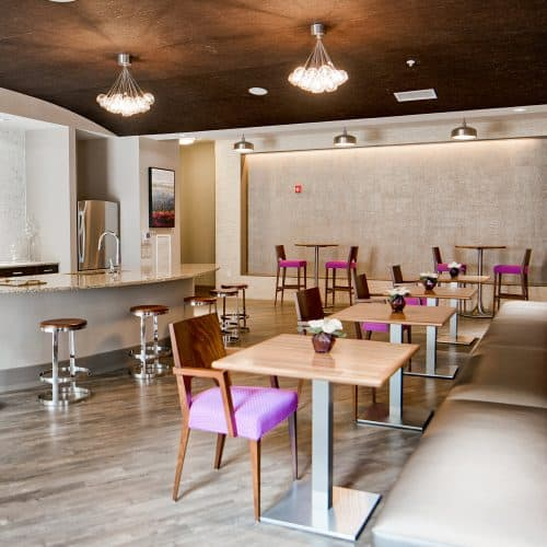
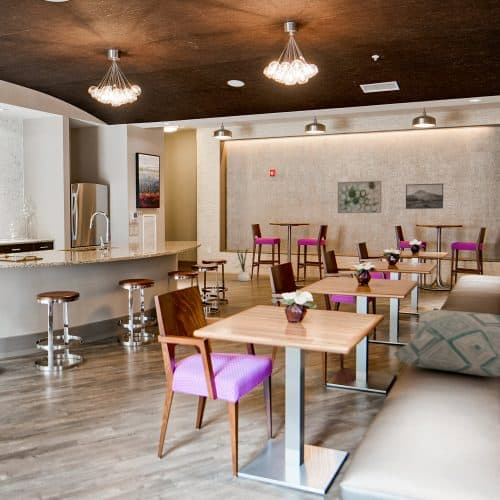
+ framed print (424, 196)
+ house plant (242, 261)
+ decorative pillow (457, 340)
+ wall art (359, 197)
